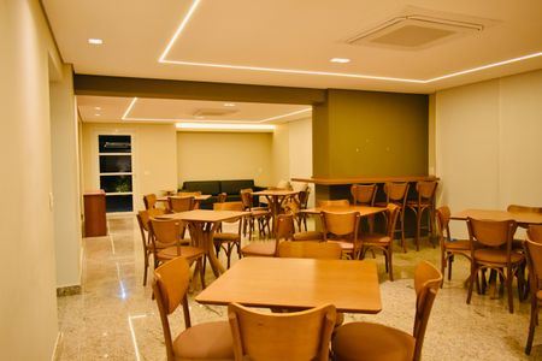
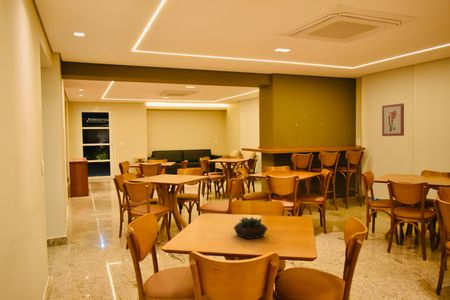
+ succulent plant (250, 226)
+ wall art (392, 120)
